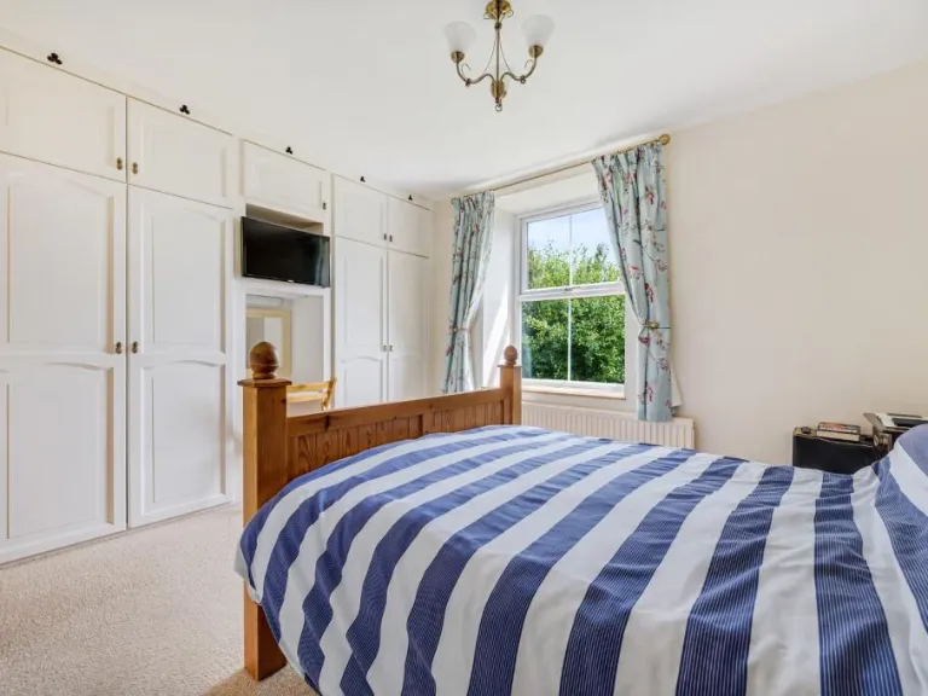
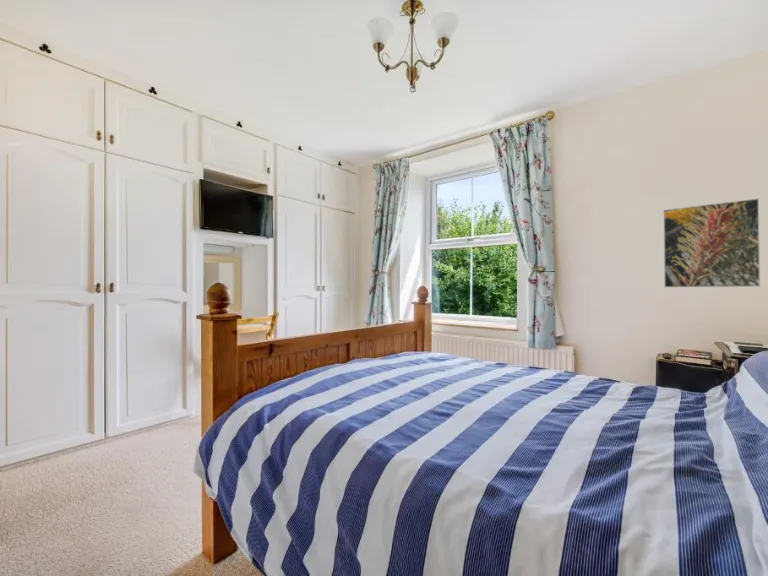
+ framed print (708, 245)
